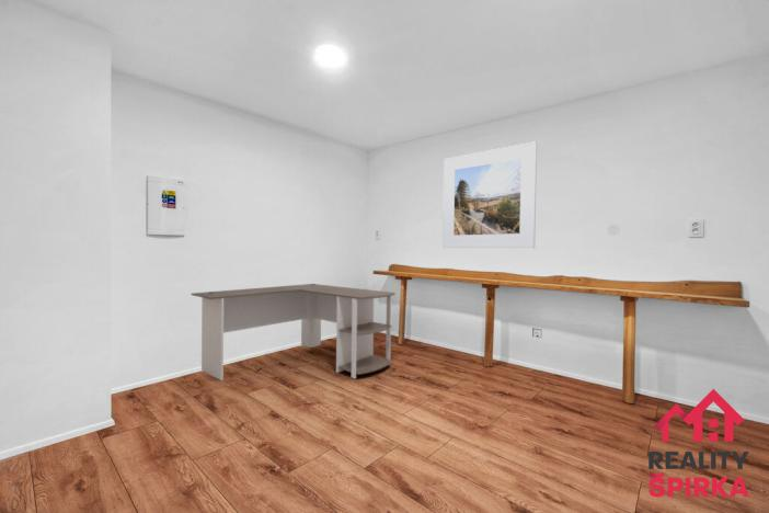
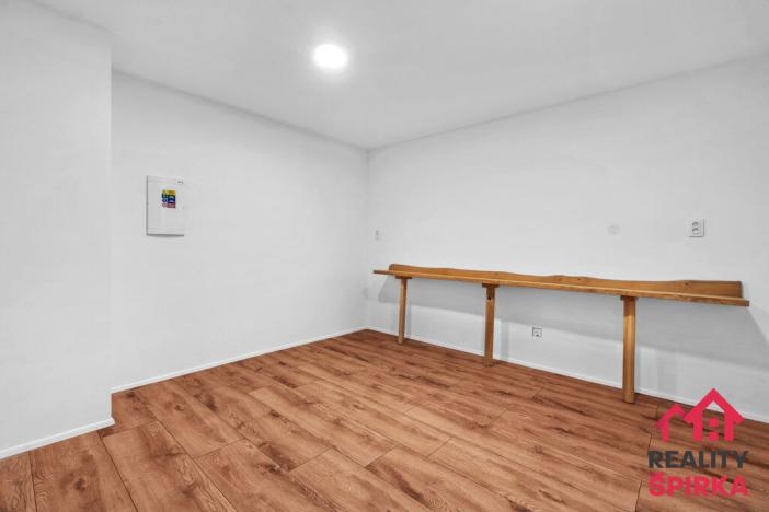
- desk (301, 331)
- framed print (485, 200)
